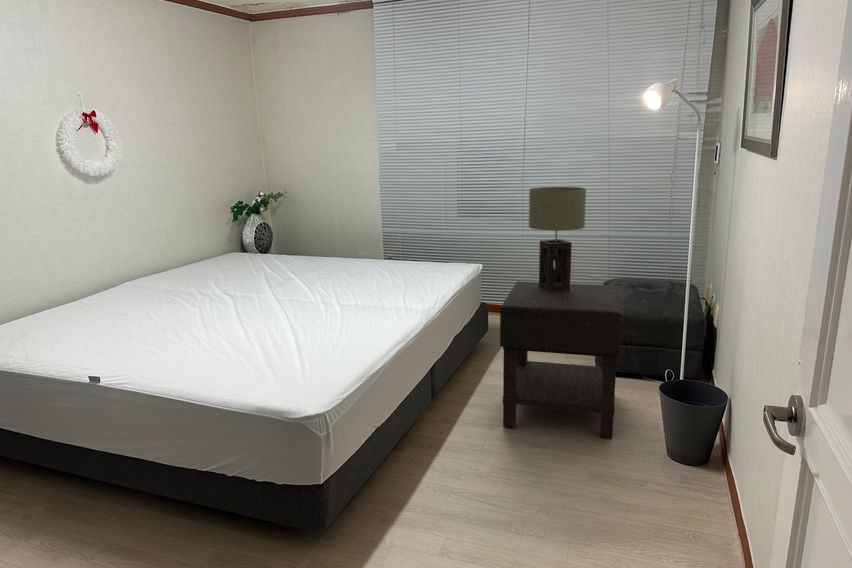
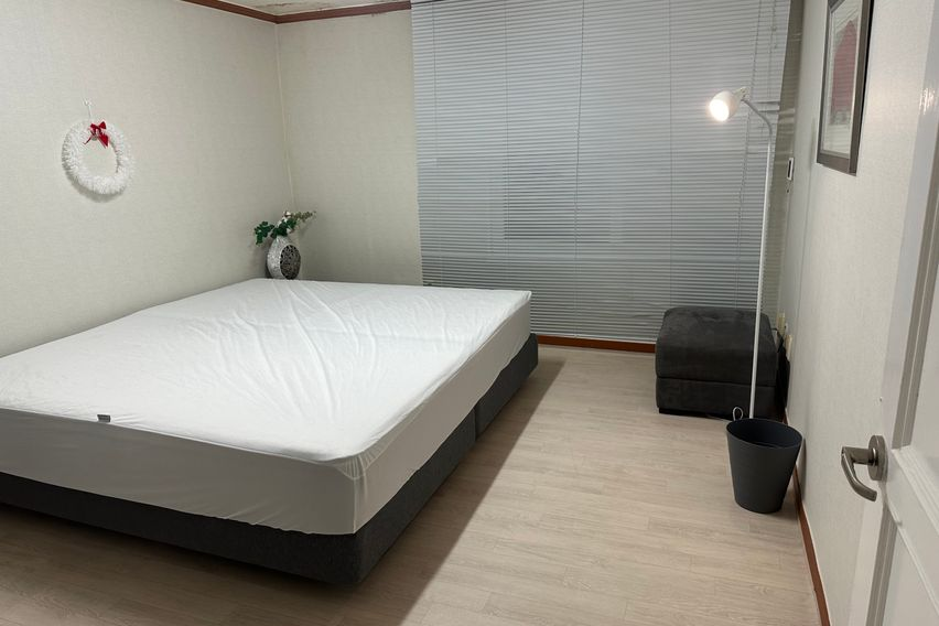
- table lamp (556, 239)
- nightstand (561, 353)
